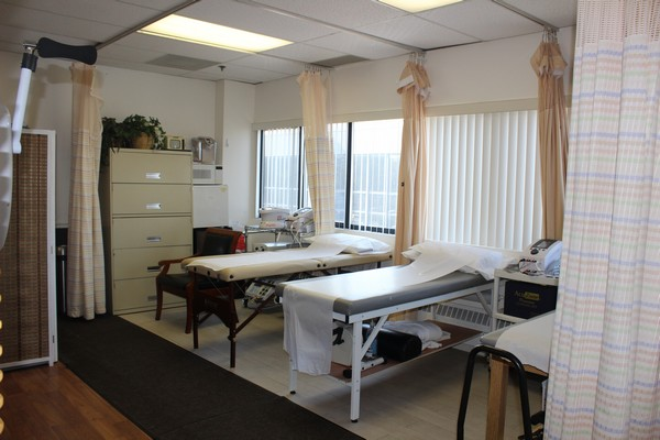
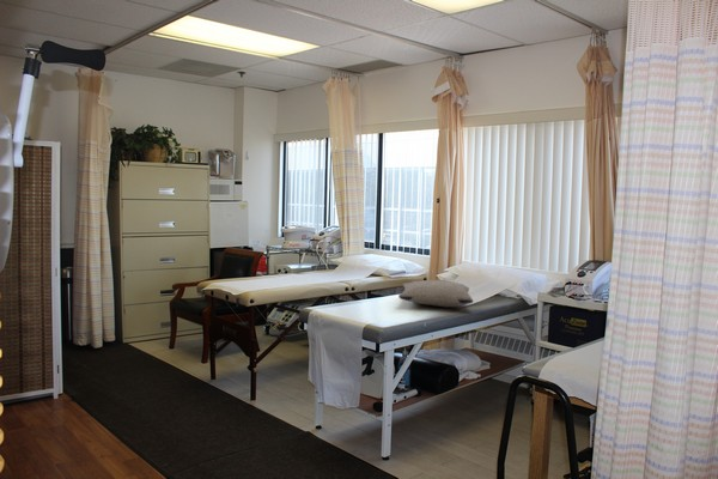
+ pillow (434, 292)
